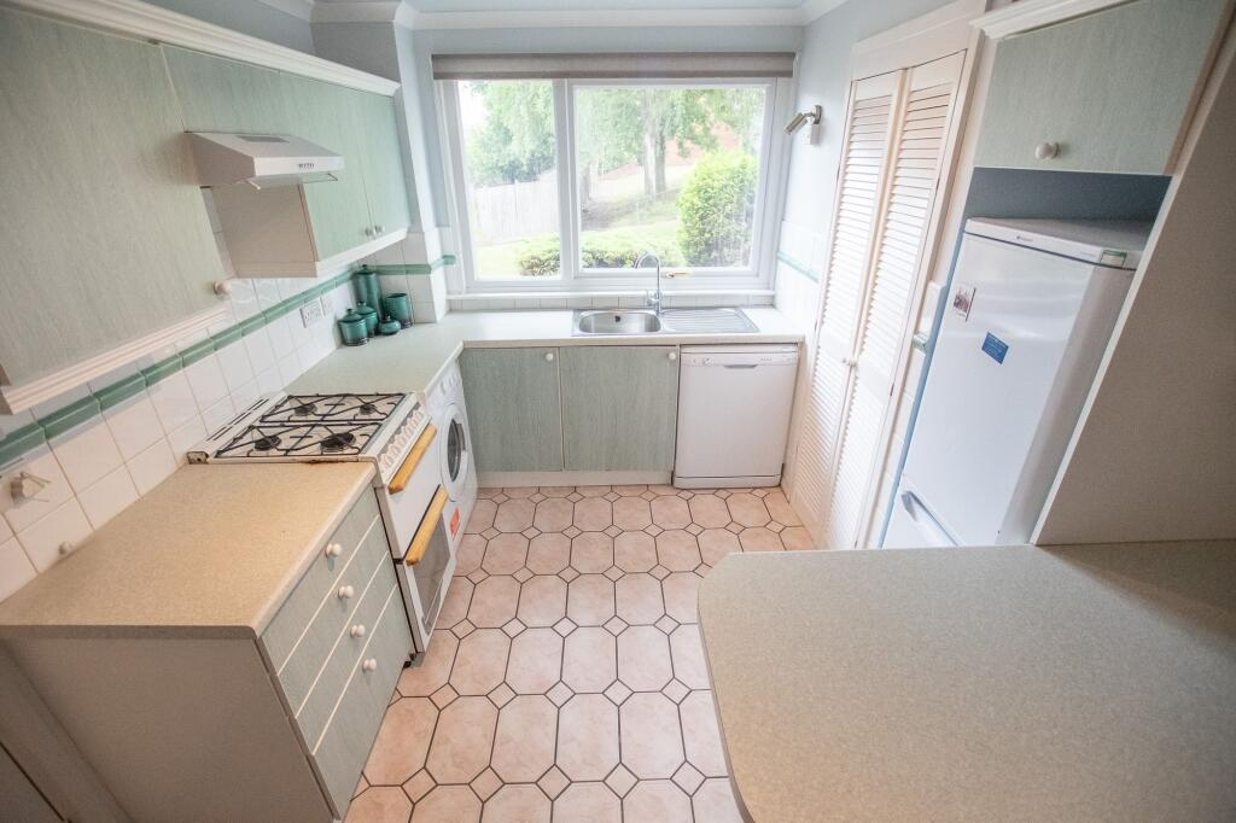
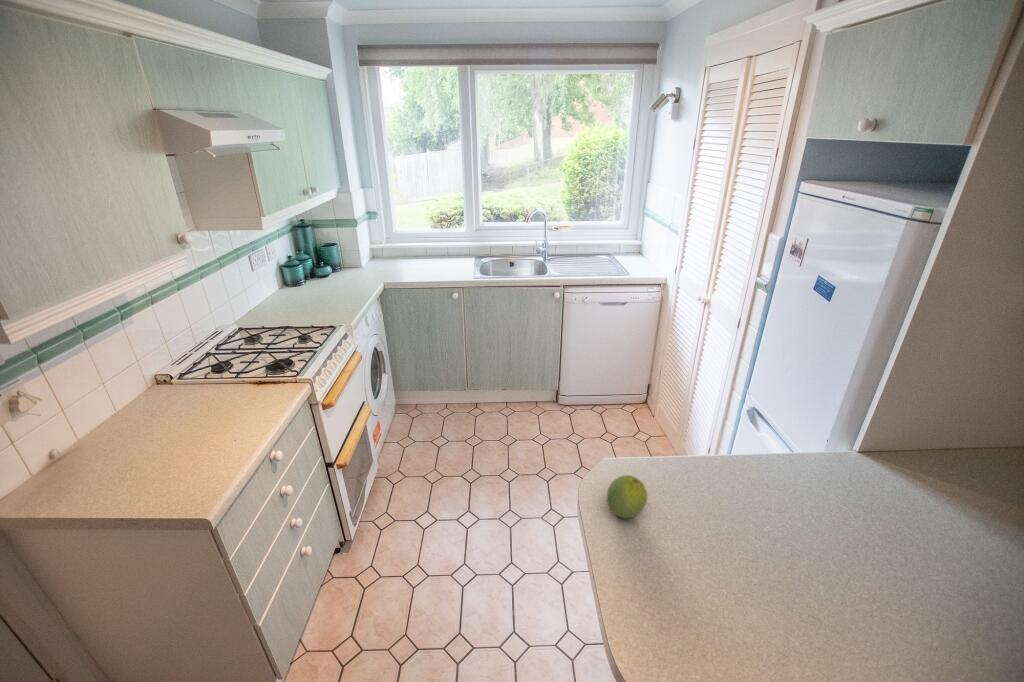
+ fruit (626, 496)
